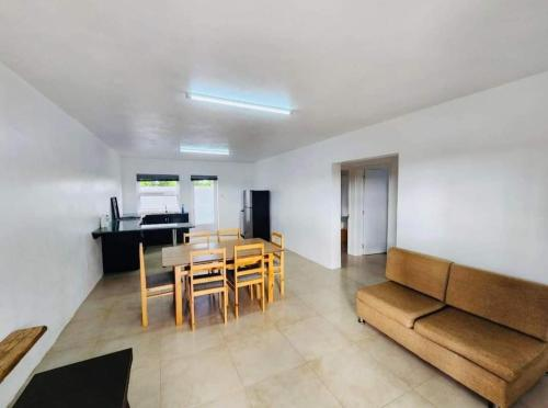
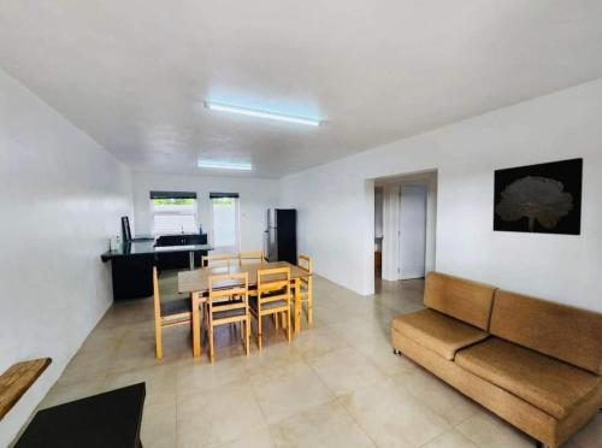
+ wall art (532, 199)
